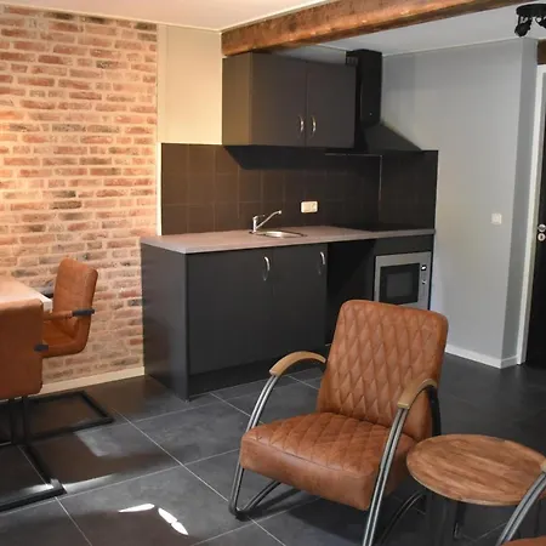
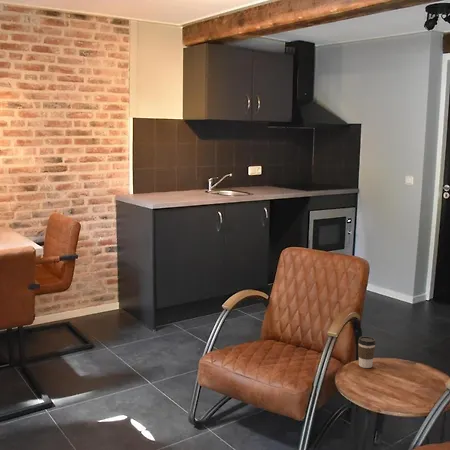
+ coffee cup (366, 352)
